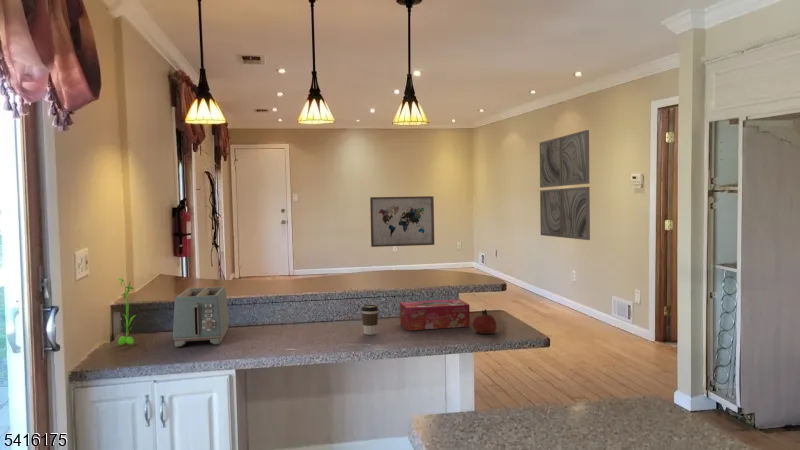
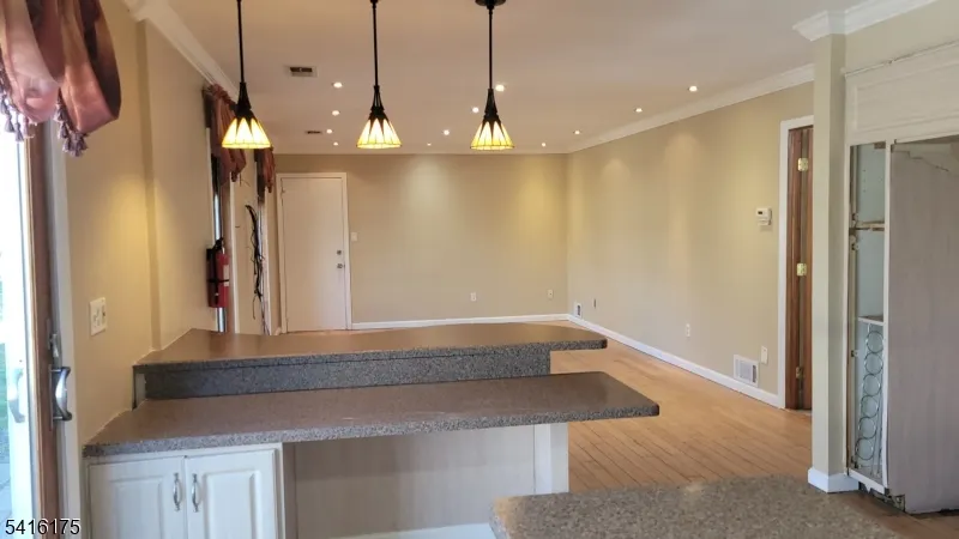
- plant (126, 310)
- wall art (402, 221)
- toaster (201, 315)
- wall art (562, 185)
- fruit (485, 320)
- tissue box (434, 314)
- coffee cup (370, 319)
